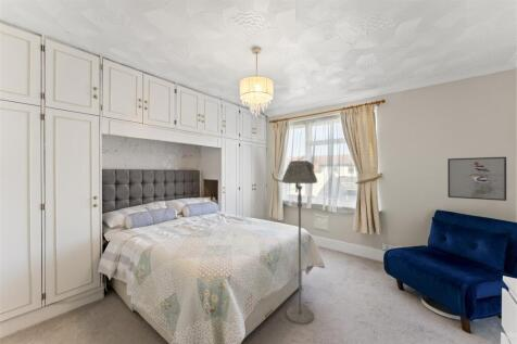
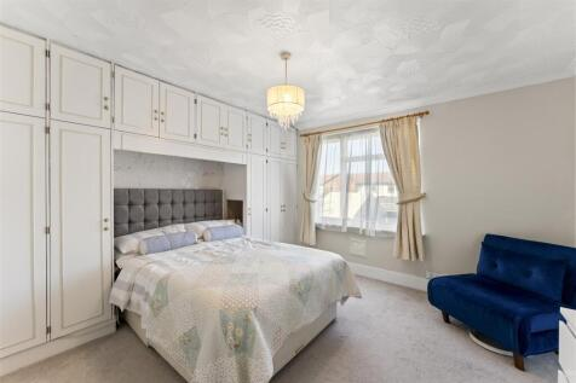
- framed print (475, 178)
- floor lamp (299, 238)
